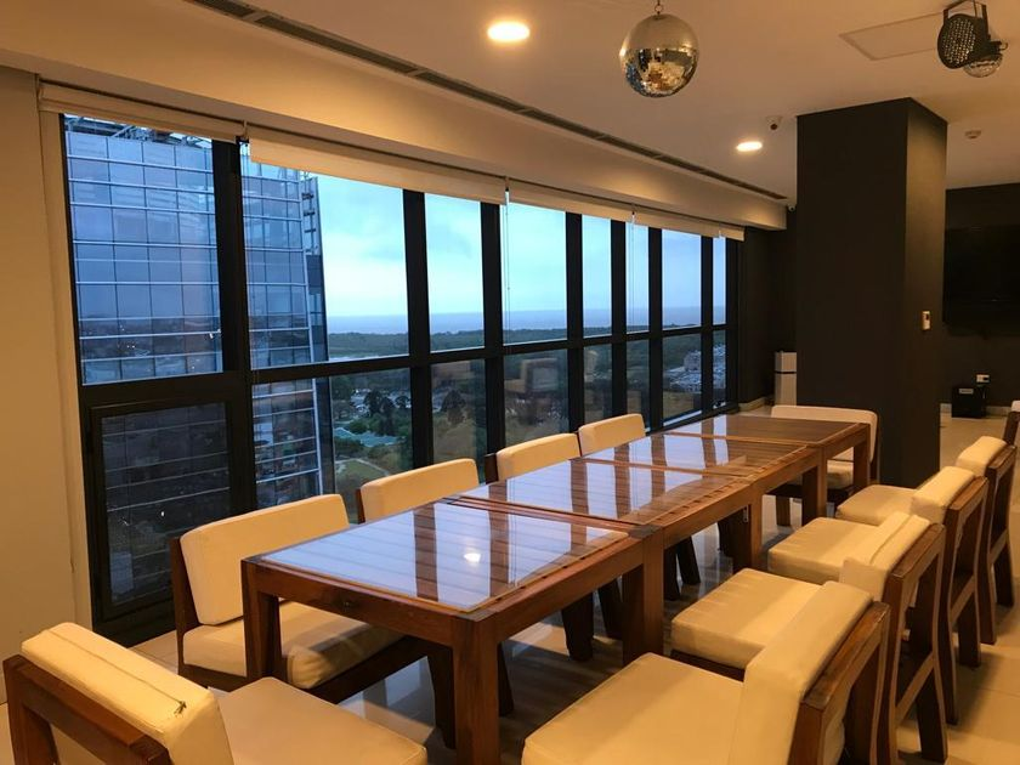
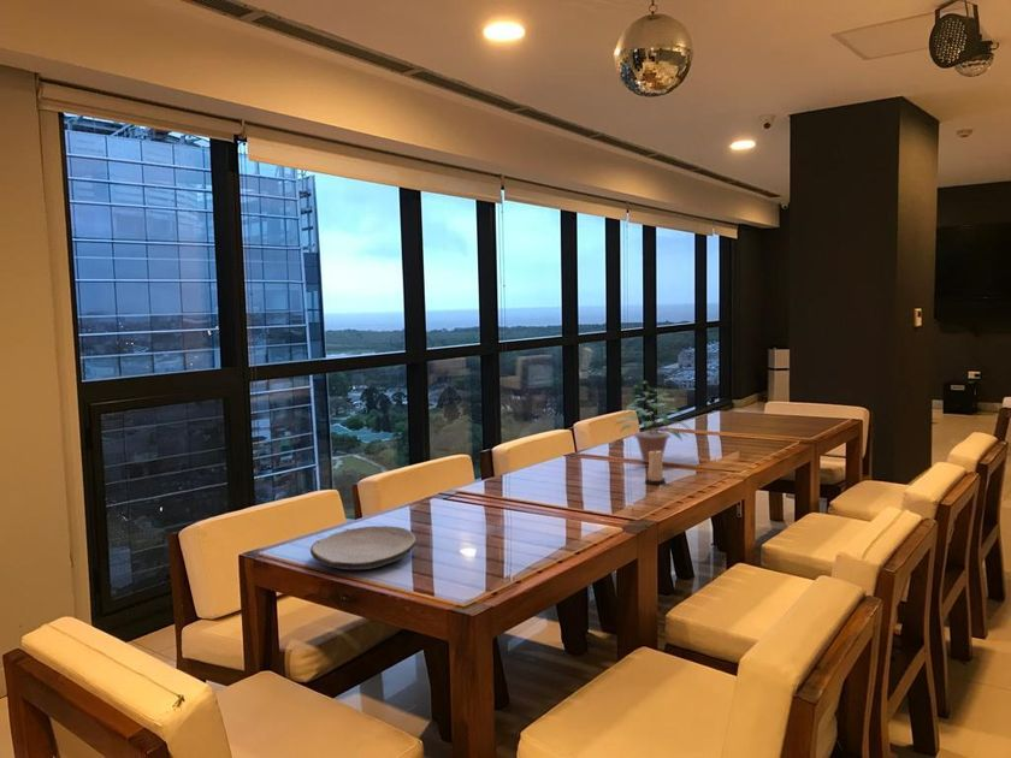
+ potted plant (654, 421)
+ candle (655, 464)
+ plate (363, 547)
